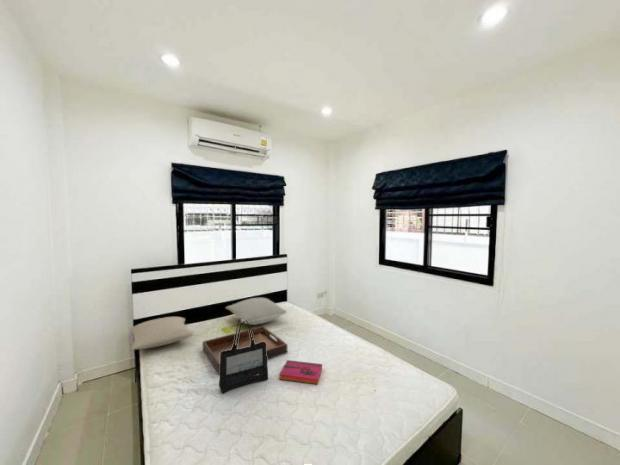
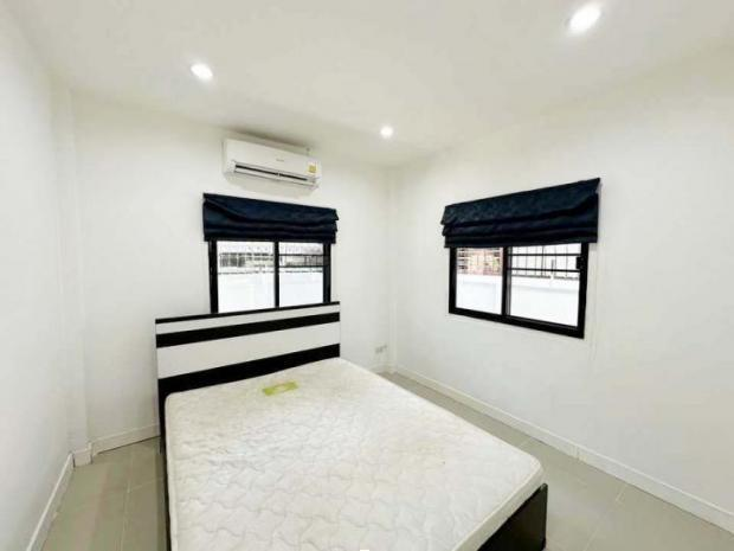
- hardback book (301, 371)
- tote bag (244, 352)
- pillow (161, 332)
- serving tray (244, 346)
- pillow (255, 309)
